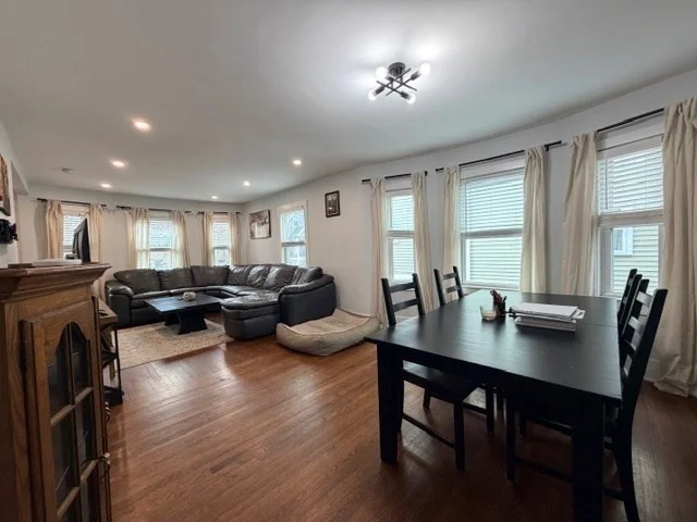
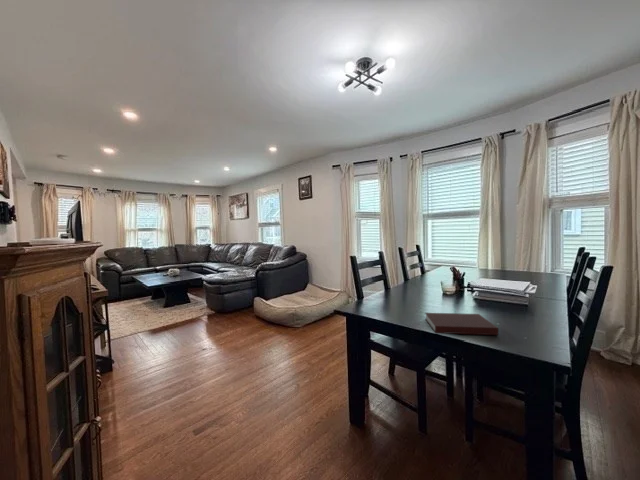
+ notebook (458, 323)
